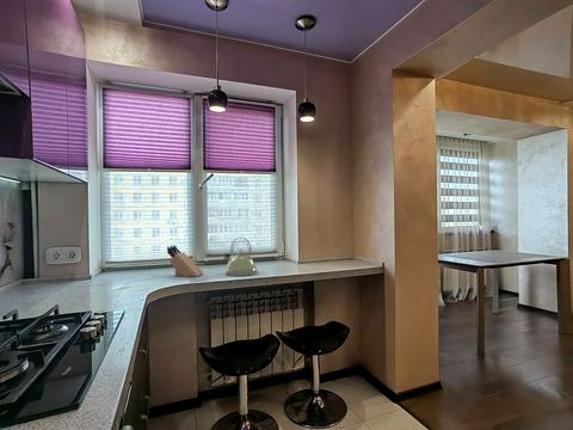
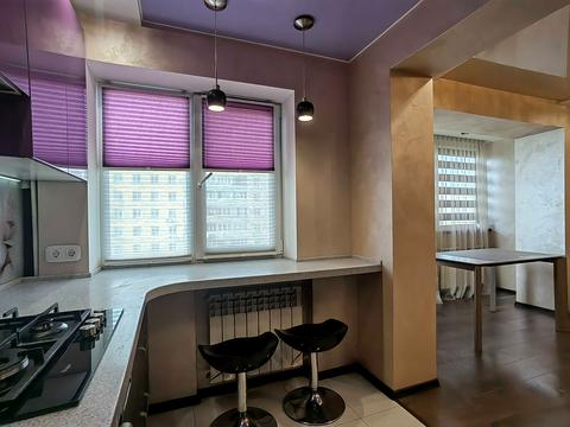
- kettle (239, 254)
- knife block (184, 259)
